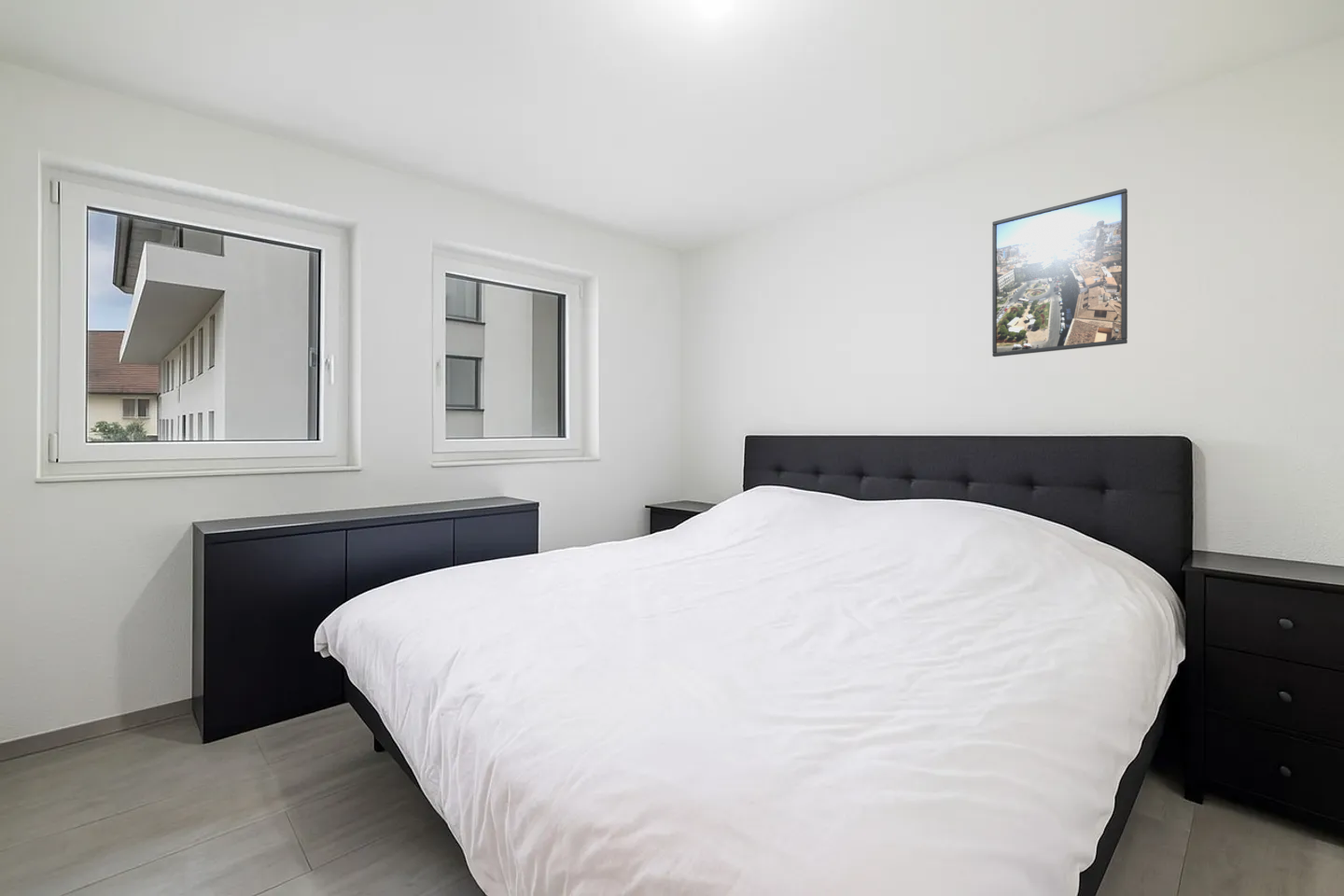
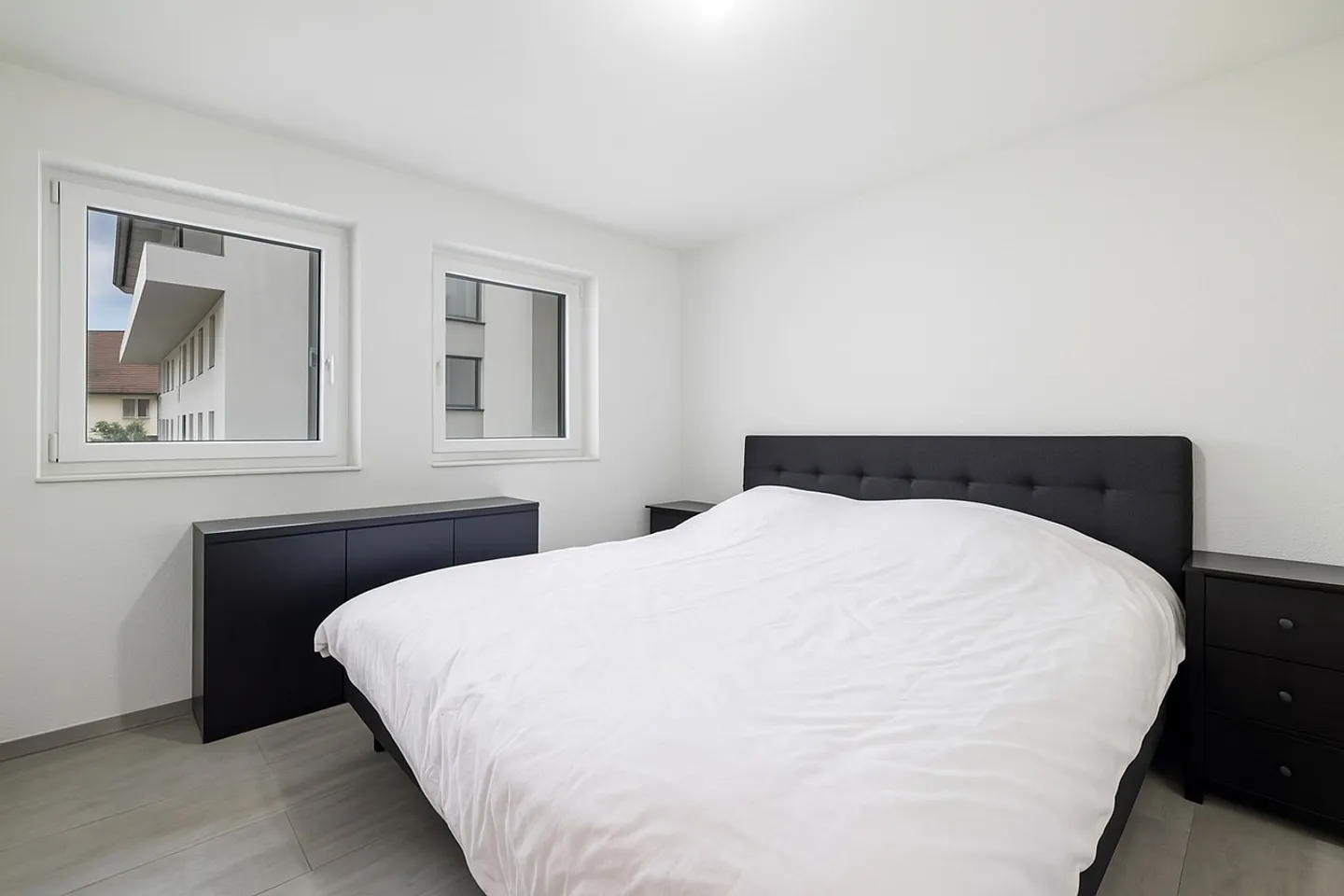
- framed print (1055, 278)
